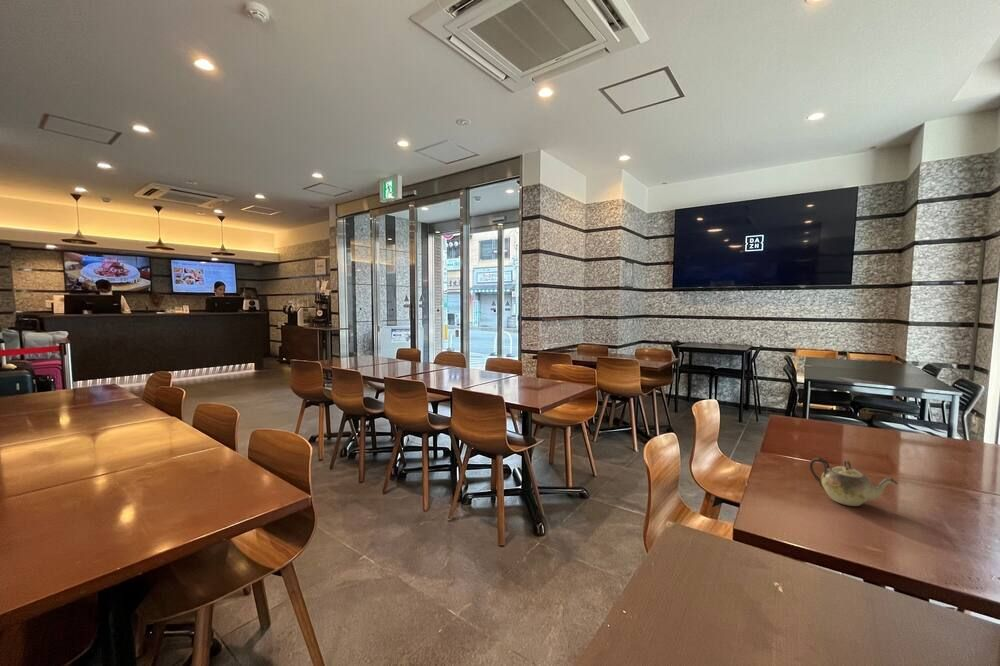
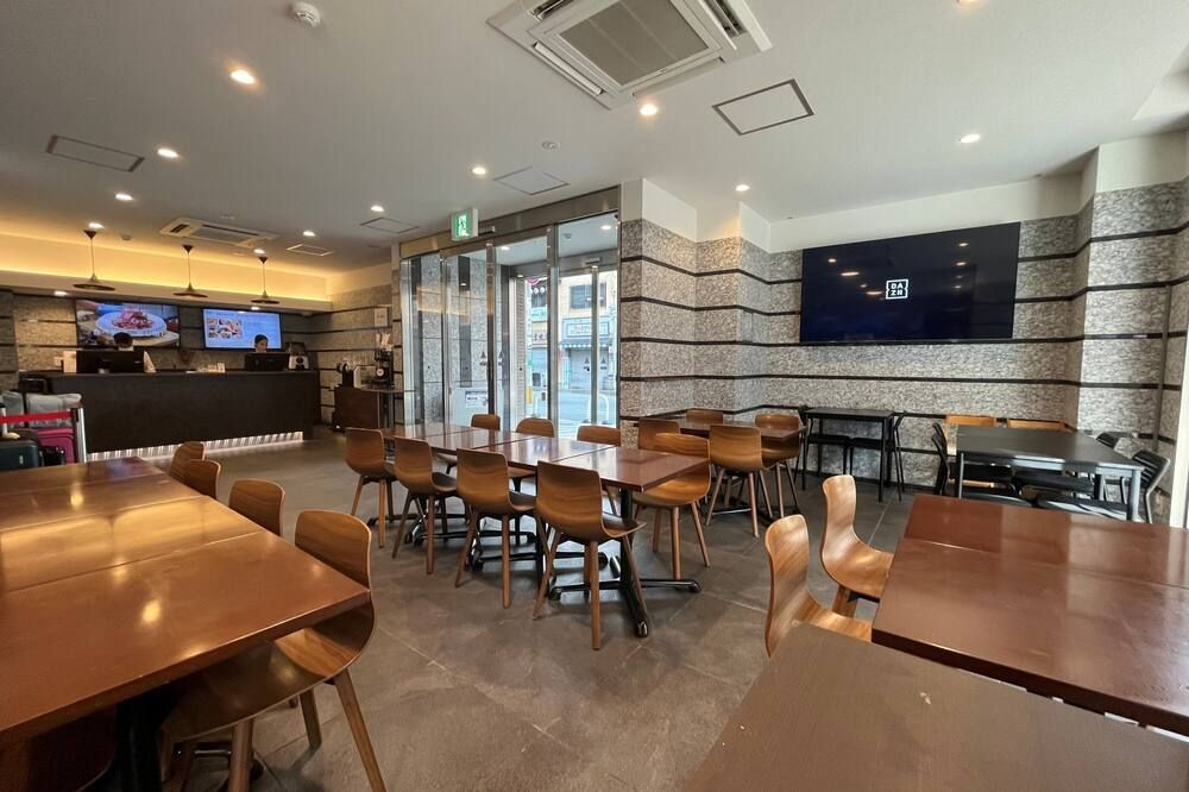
- teapot (850, 481)
